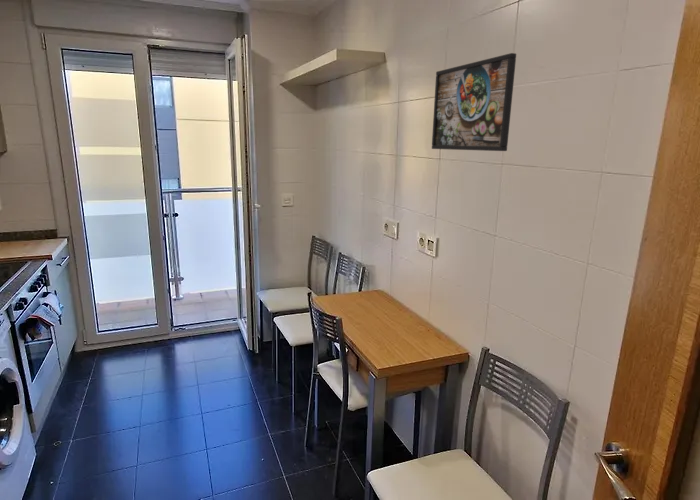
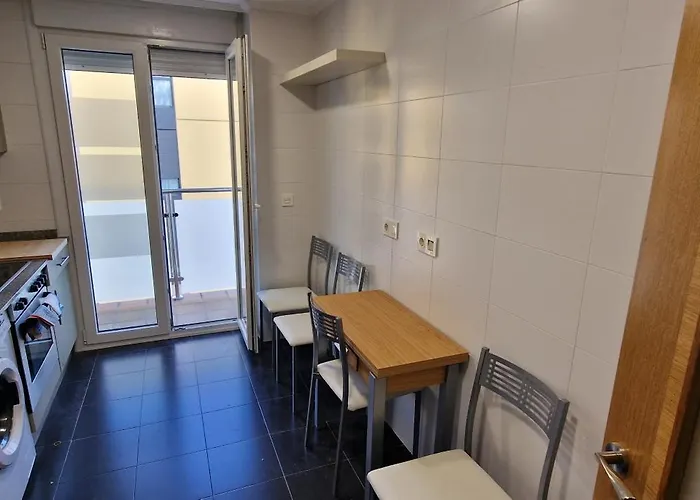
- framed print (468, 107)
